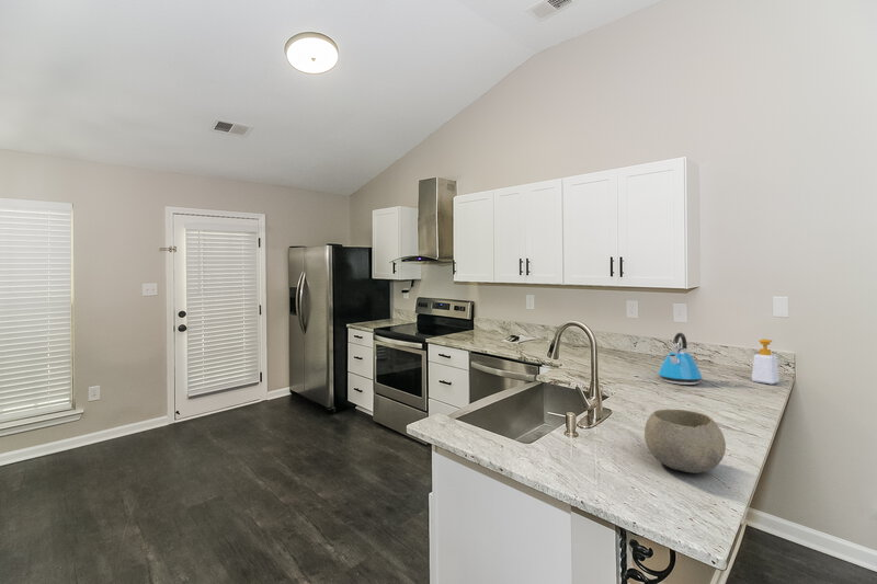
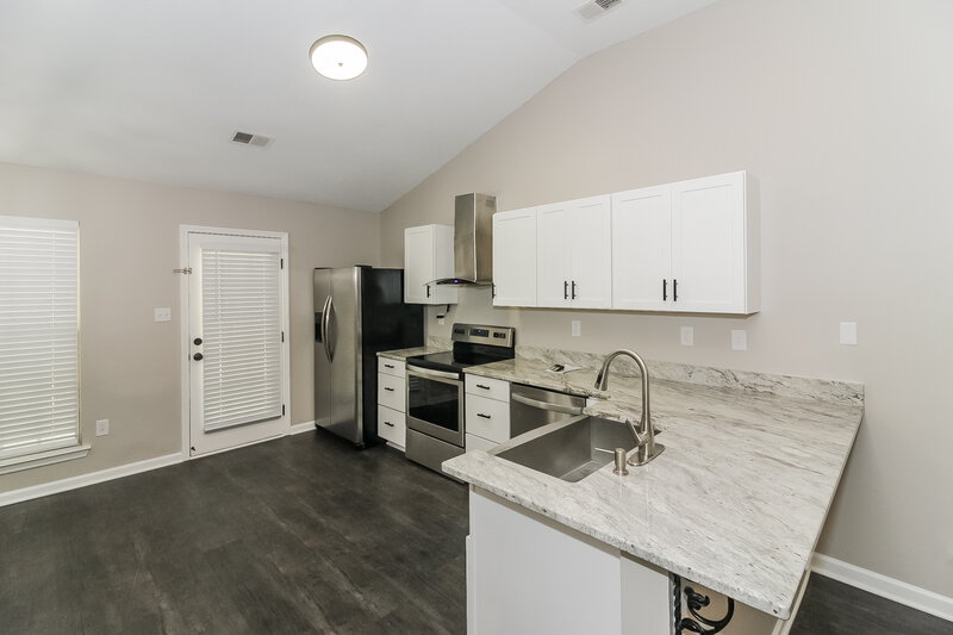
- bowl (683, 442)
- kettle (680, 356)
- soap bottle (766, 359)
